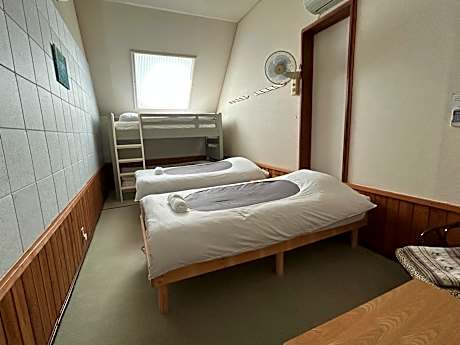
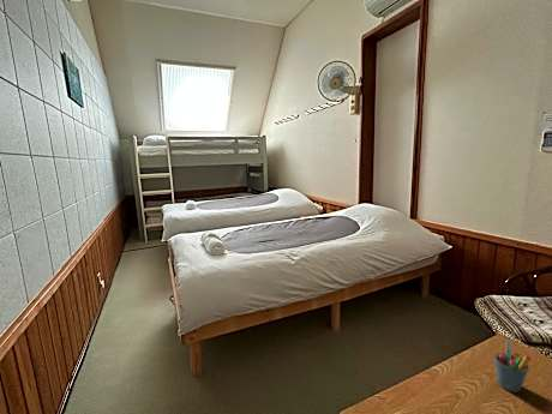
+ pen holder (511, 366)
